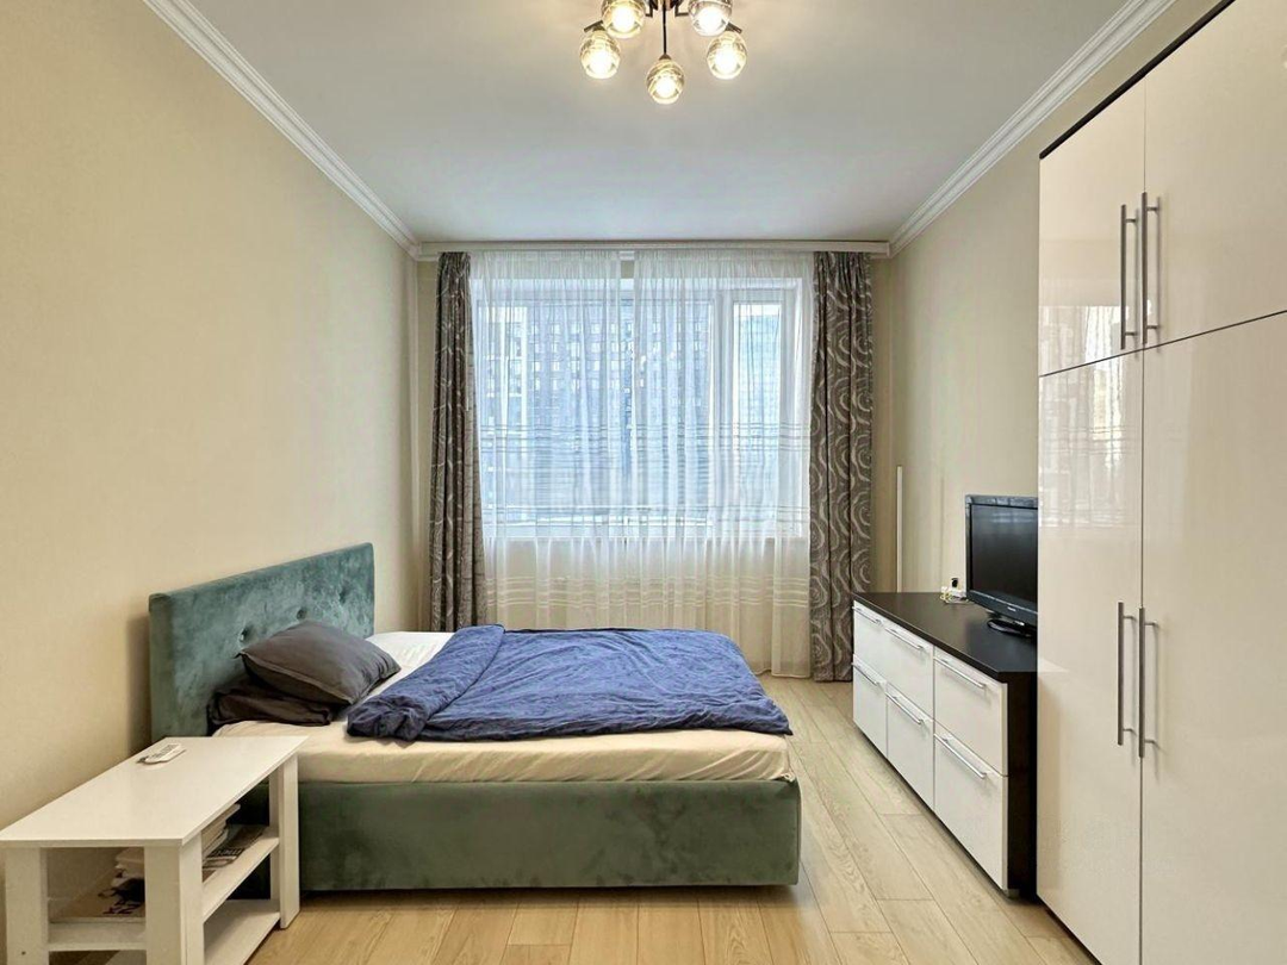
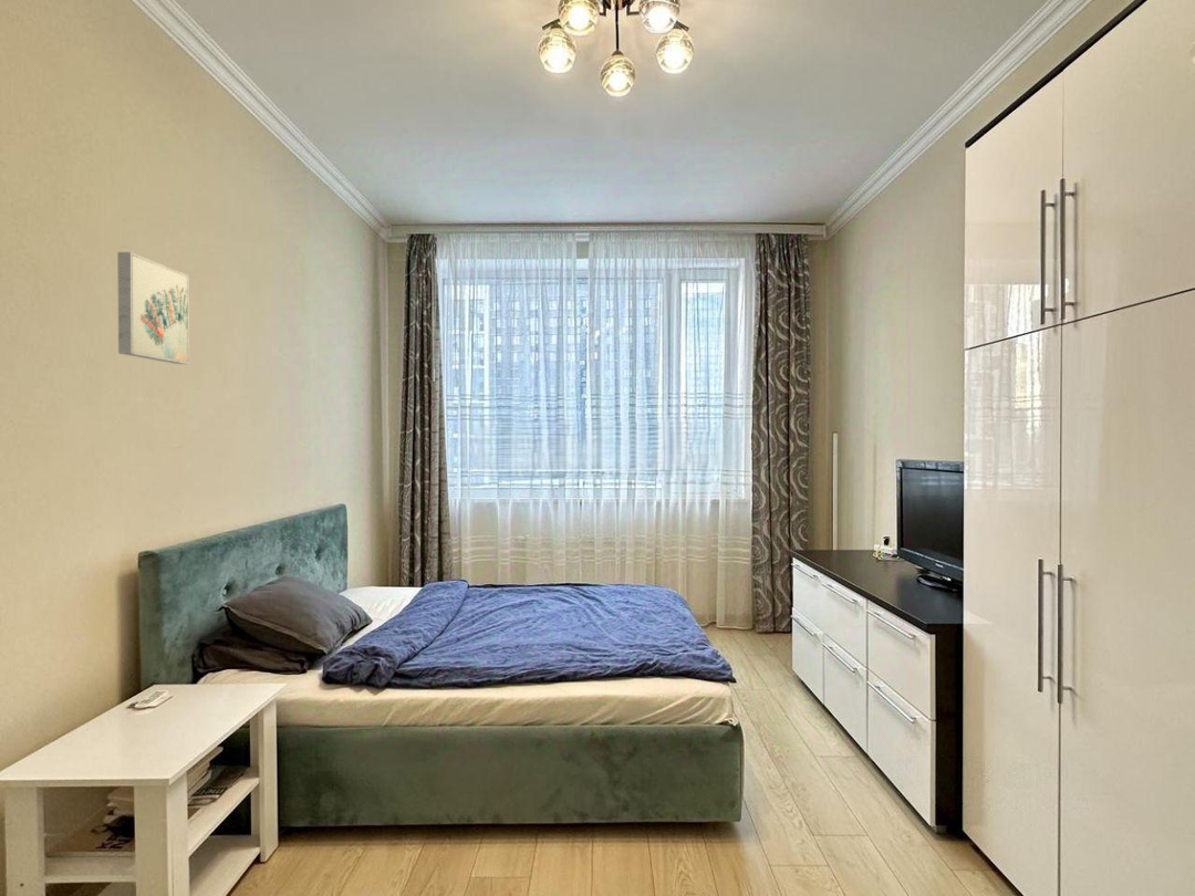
+ wall art (155, 311)
